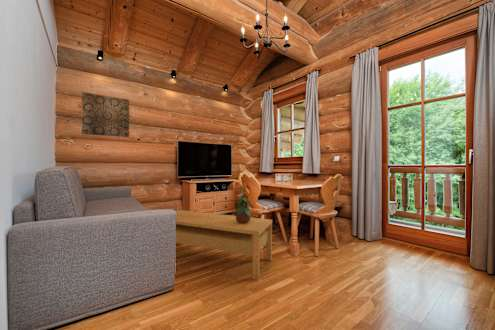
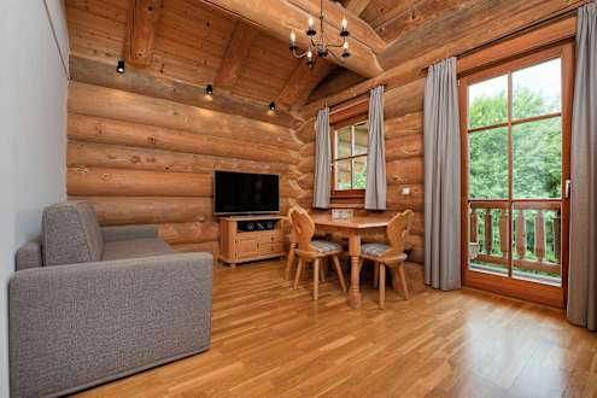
- wall art (106, 116)
- coffee table (210, 238)
- potted plant (244, 204)
